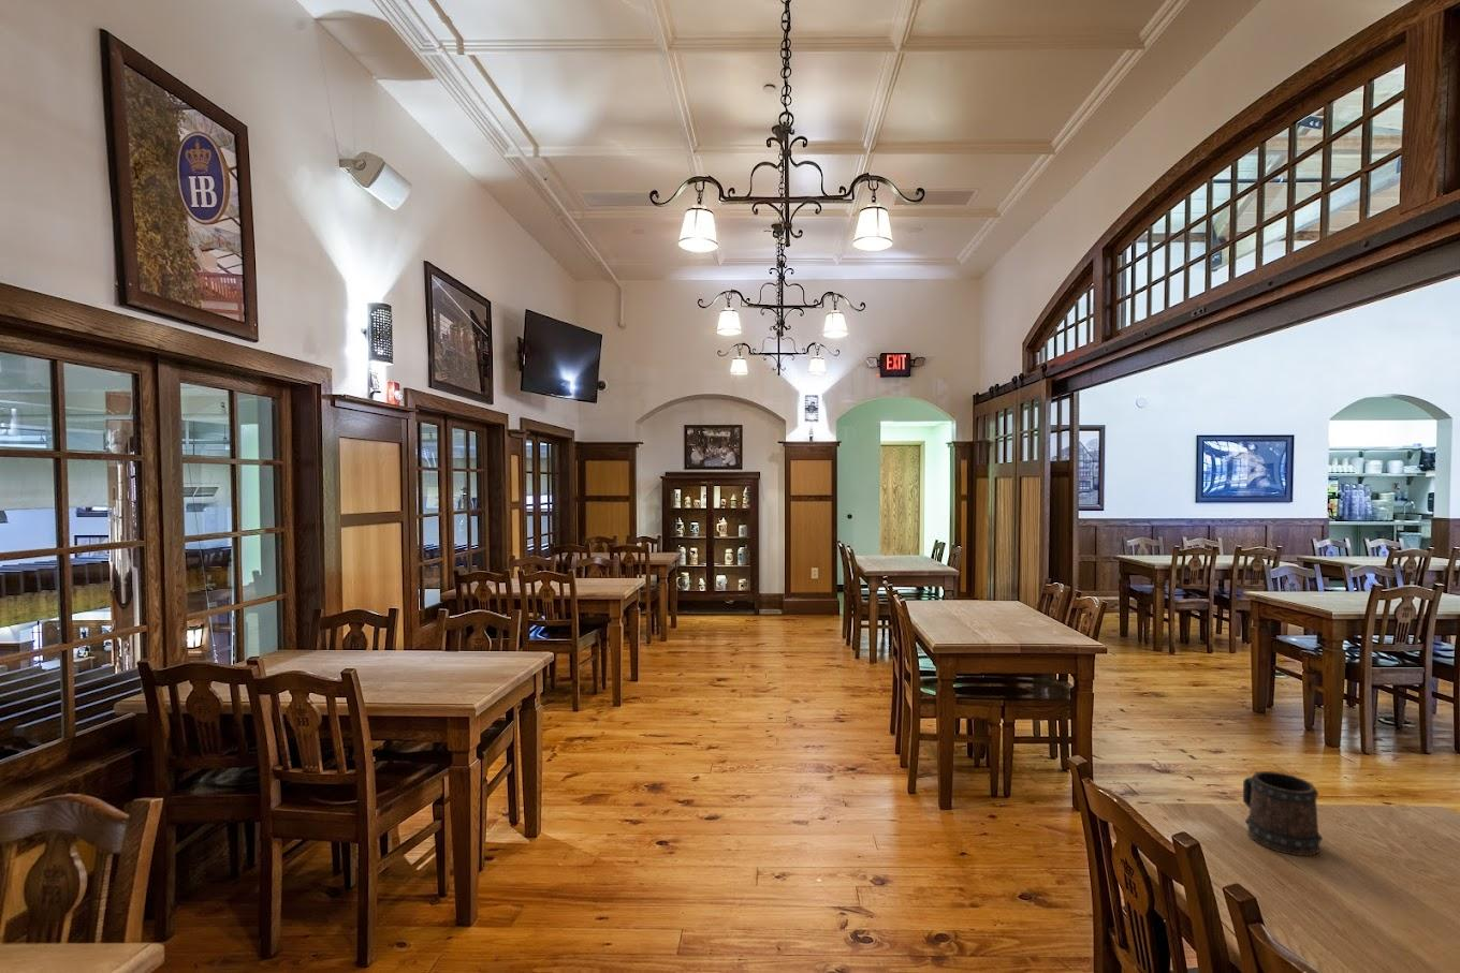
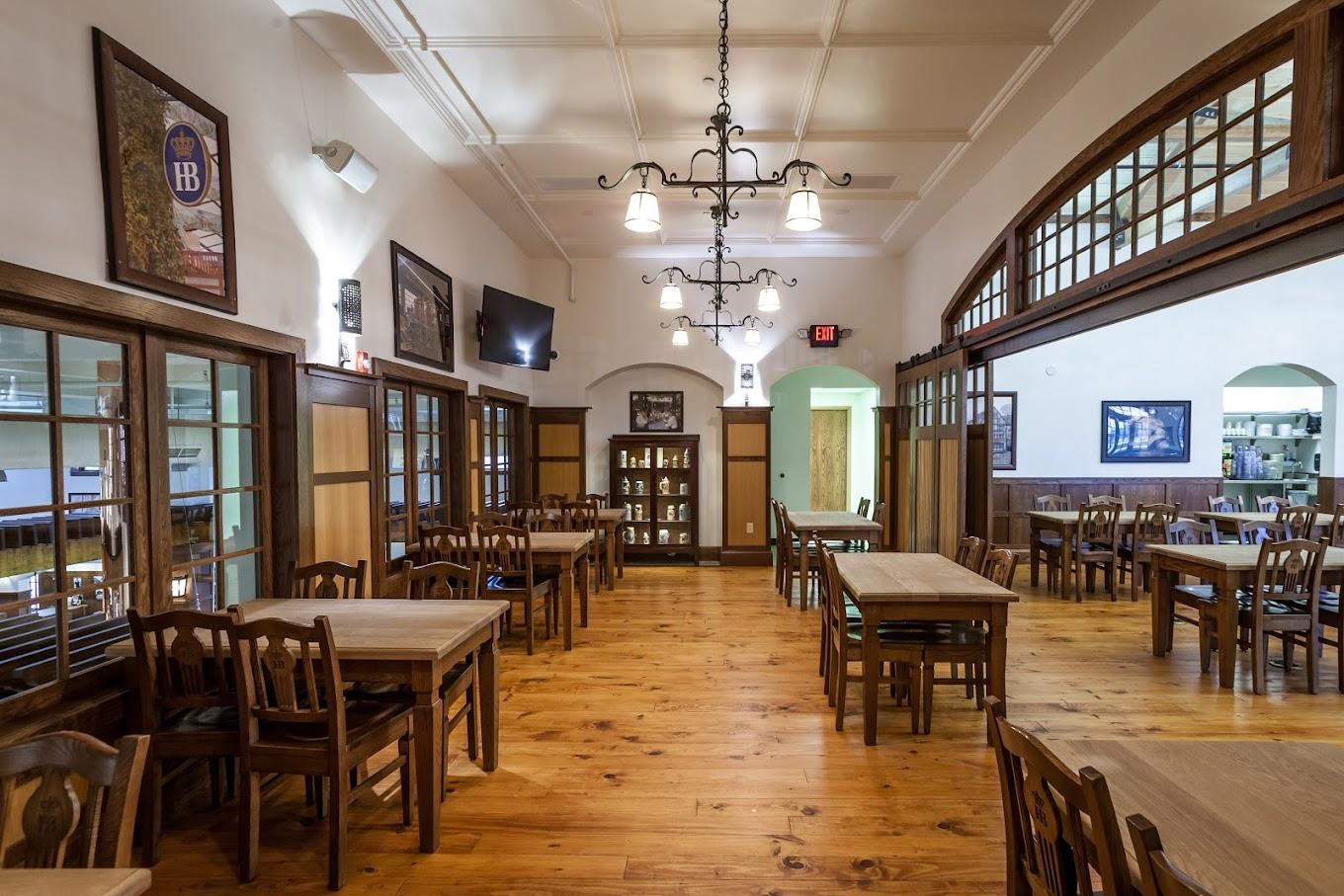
- beer mug (1279, 809)
